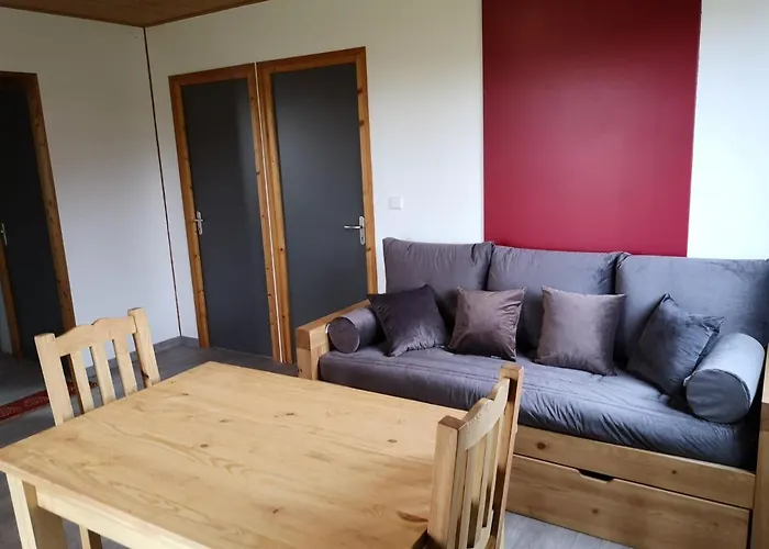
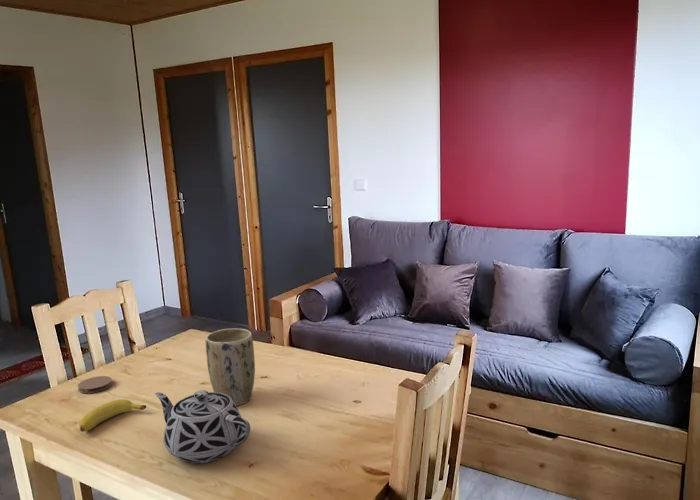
+ teapot (200, 420)
+ coaster (95, 384)
+ plant pot (231, 367)
+ banana (108, 415)
